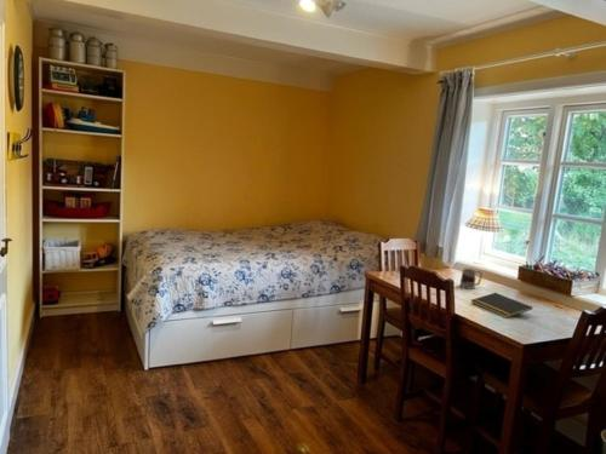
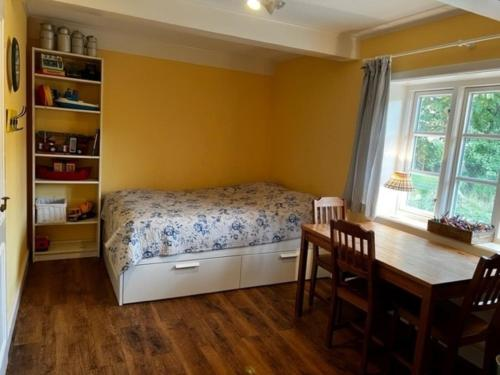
- mug (470, 278)
- notepad (501, 304)
